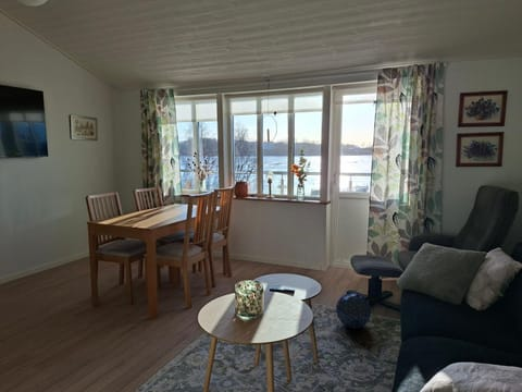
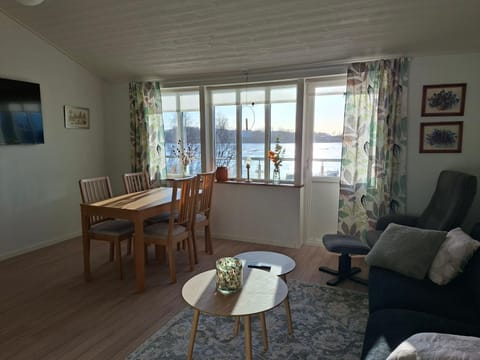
- ball (352, 310)
